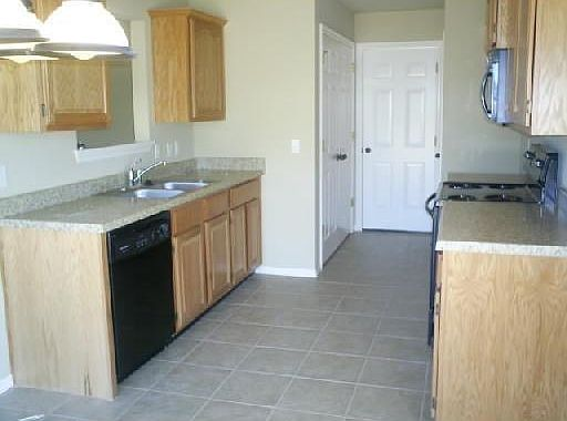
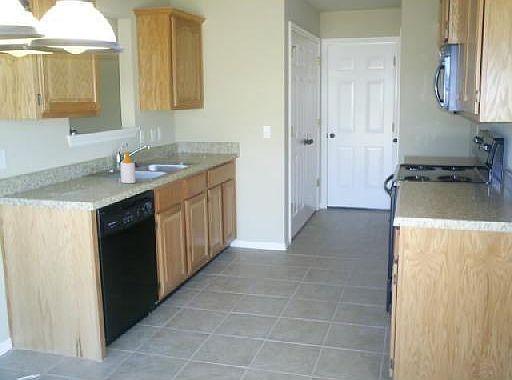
+ soap bottle (127, 167)
